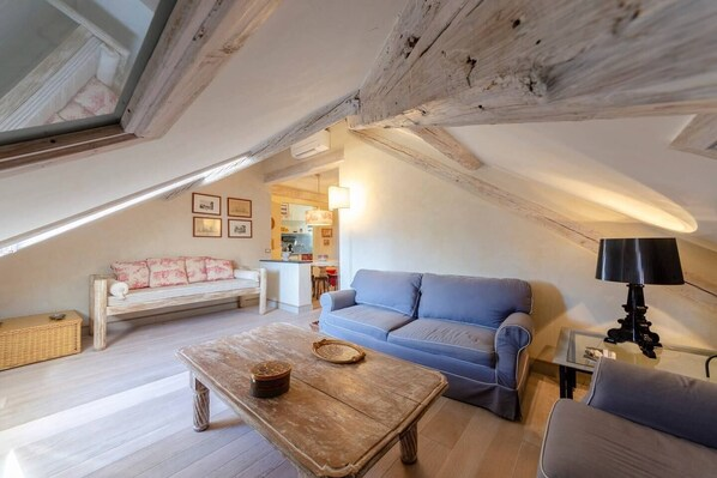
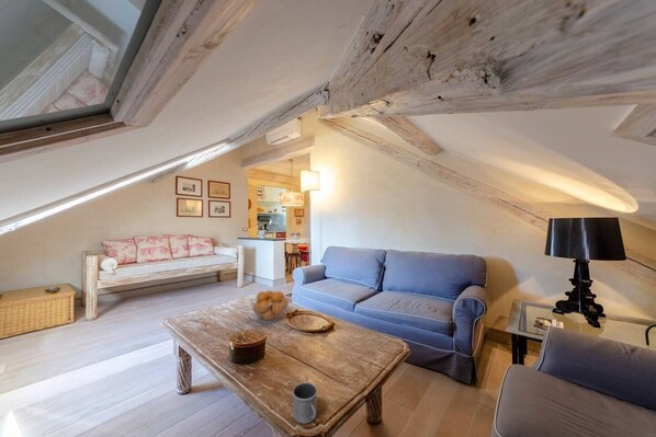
+ fruit basket (270, 304)
+ mug (306, 404)
